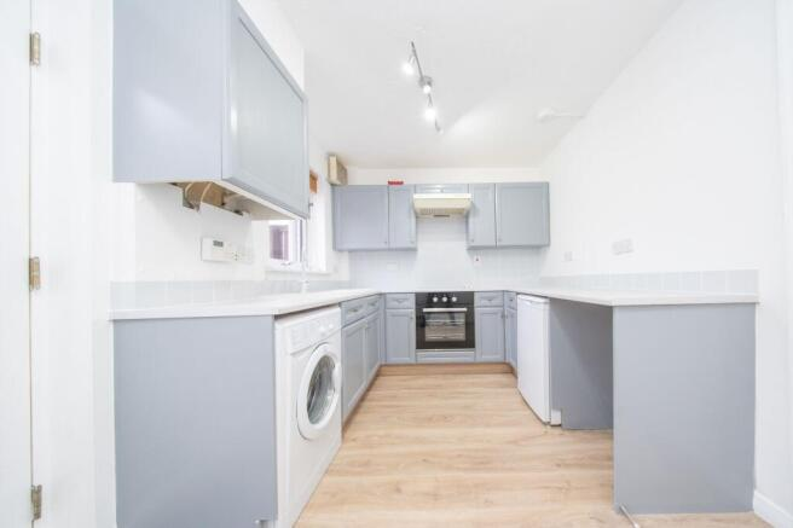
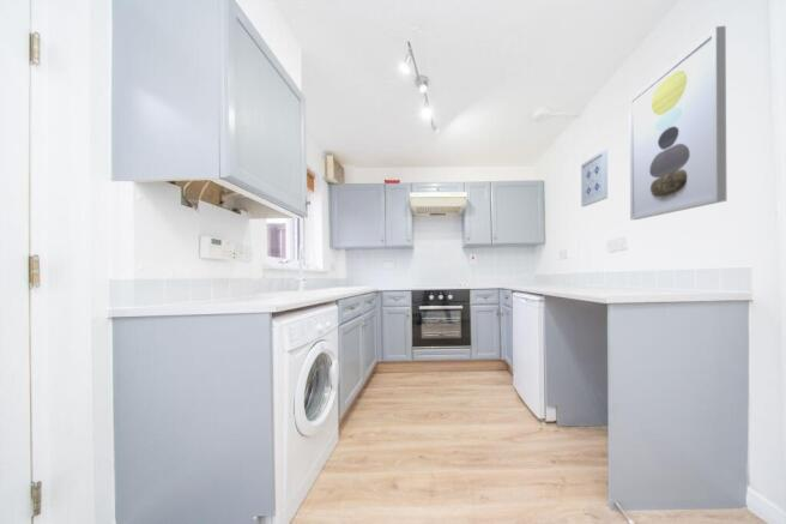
+ wall art (666, 140)
+ wall art (593, 180)
